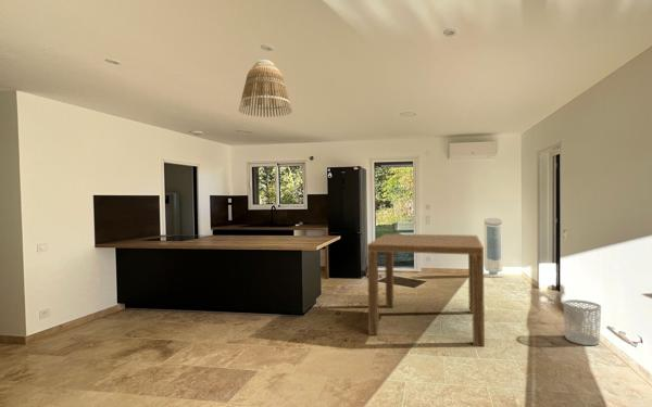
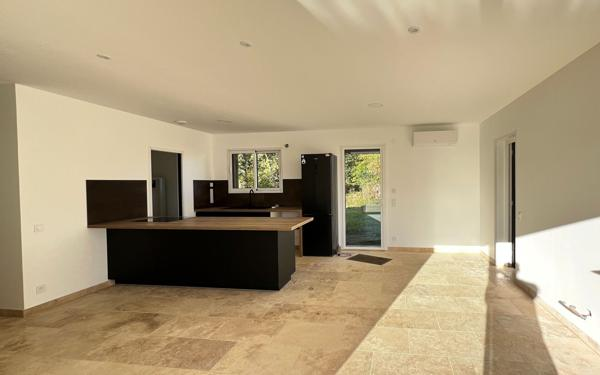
- air purifier (492, 246)
- dining table (434, 253)
- waste bin (581, 321)
- lamp shade (264, 87)
